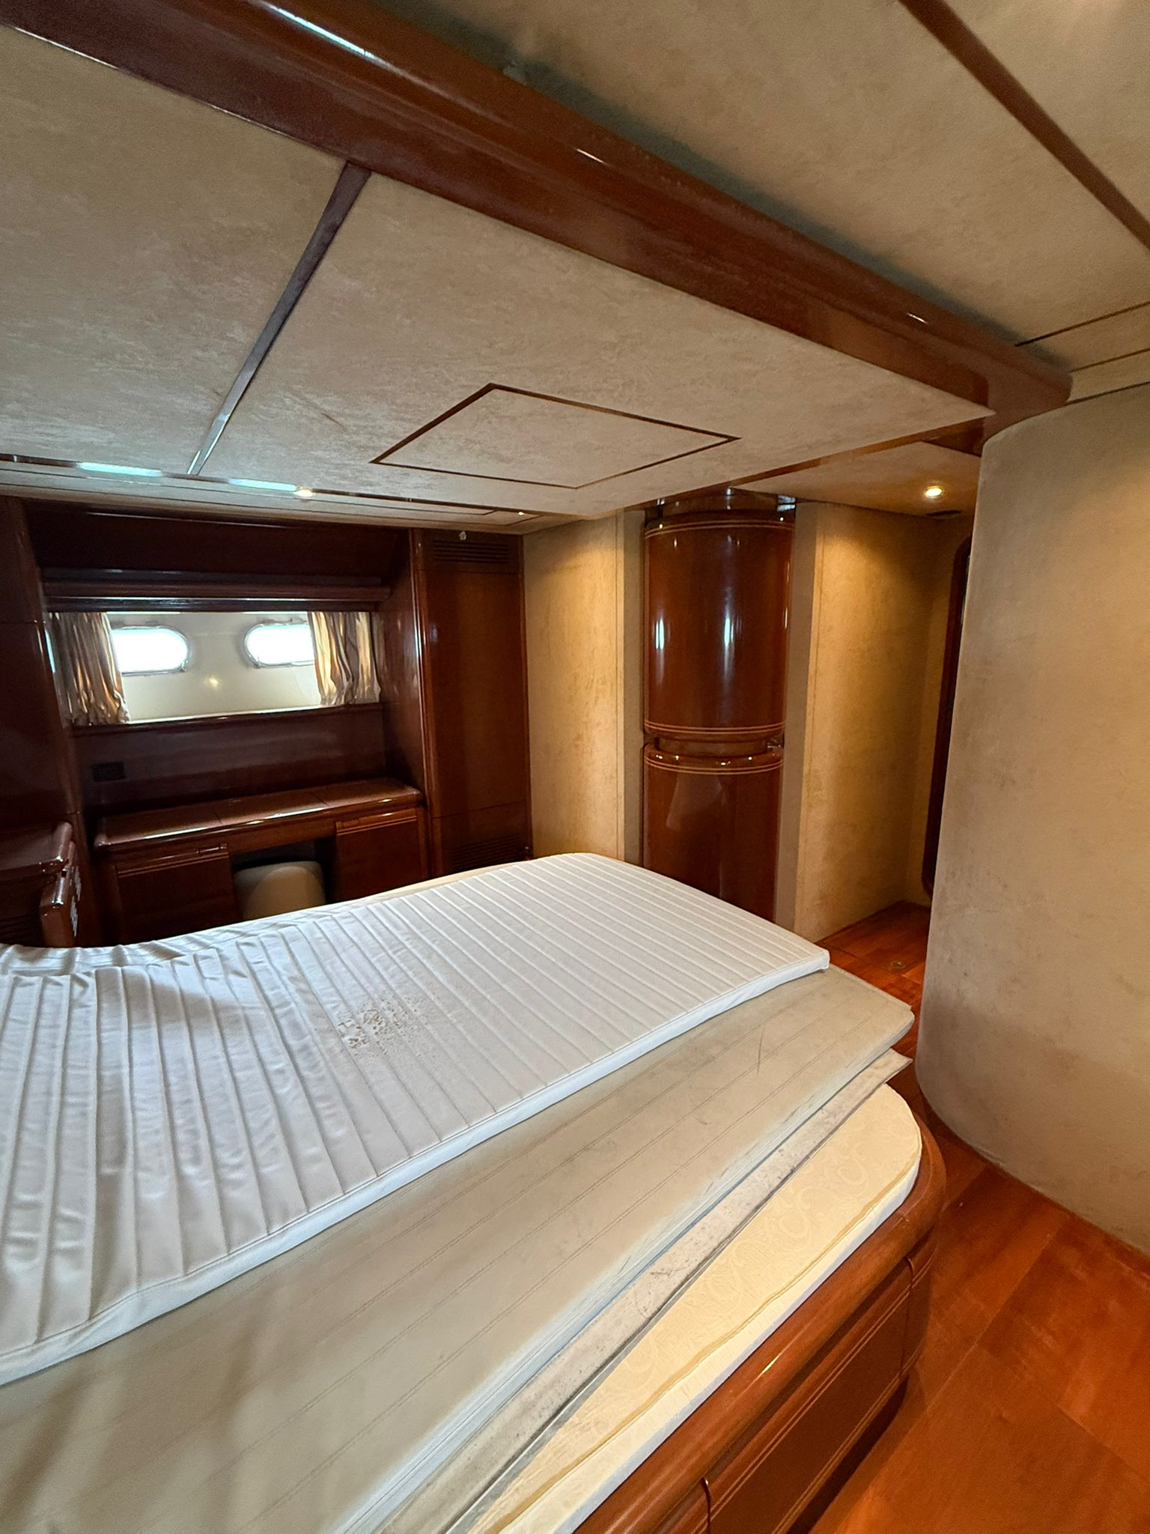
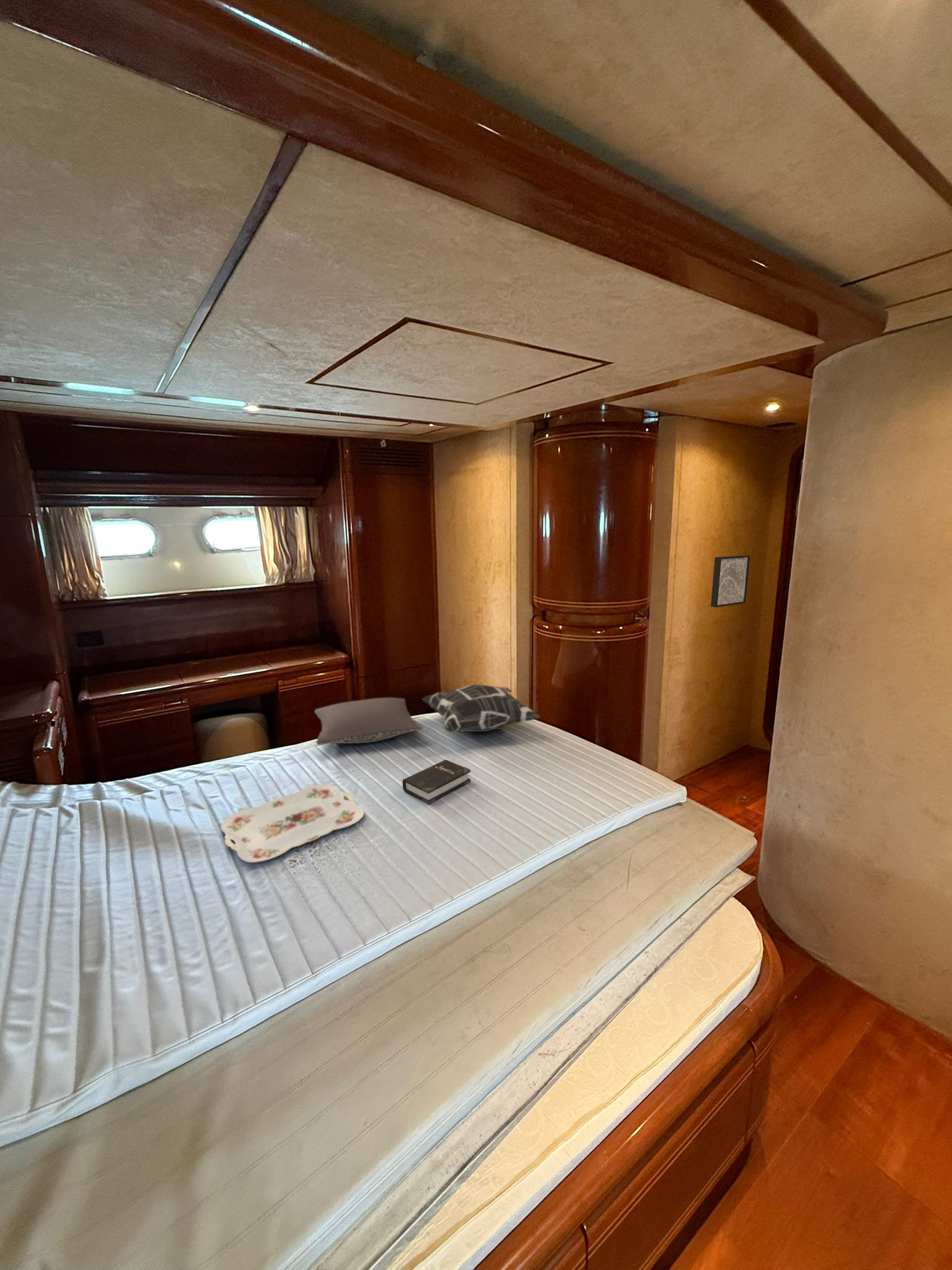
+ serving tray (294, 819)
+ hardback book (437, 779)
+ pillow (365, 719)
+ wall art (730, 580)
+ decorative pillow (480, 706)
